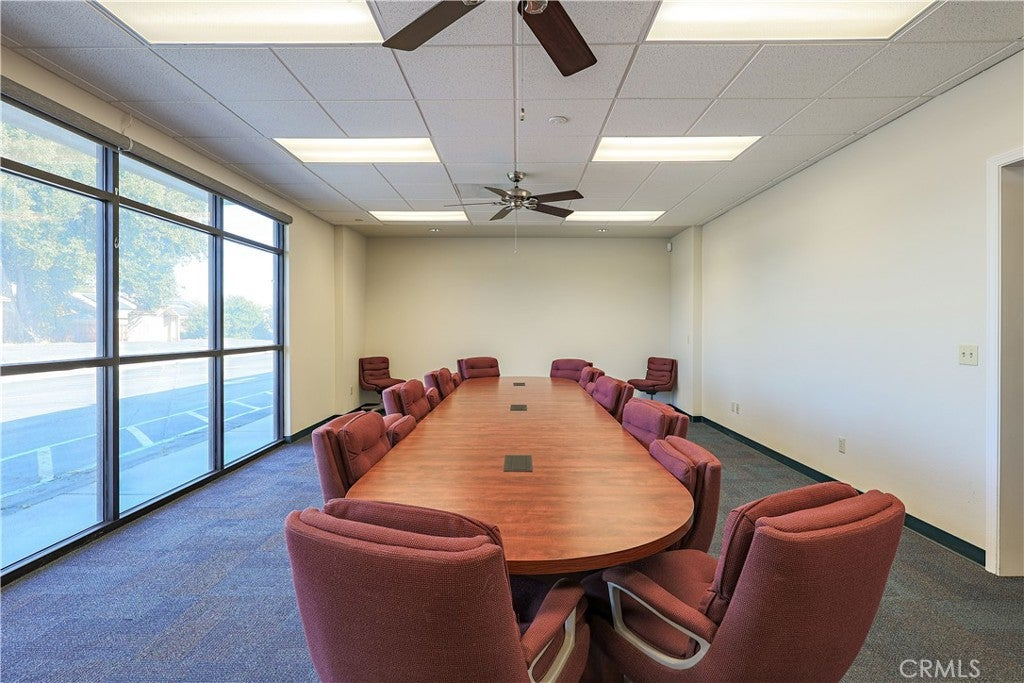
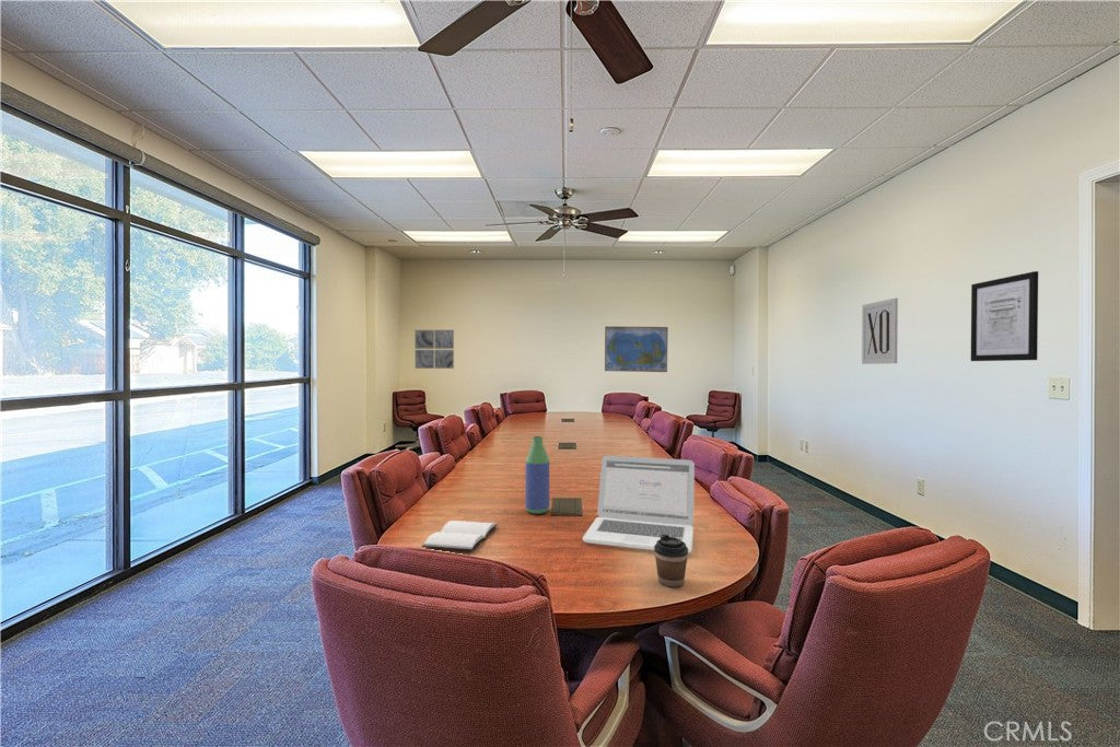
+ book (462, 533)
+ wall art (1002, 319)
+ bottle (537, 474)
+ wall art (434, 348)
+ world map (635, 349)
+ wall art (878, 332)
+ laptop (641, 499)
+ coffee cup (670, 559)
